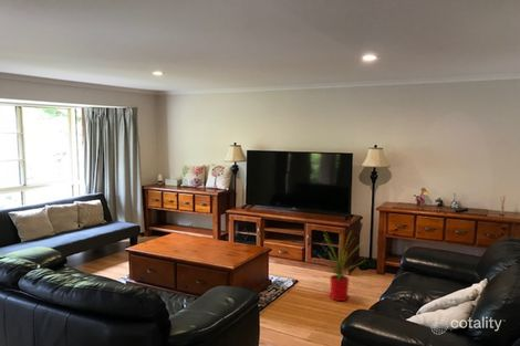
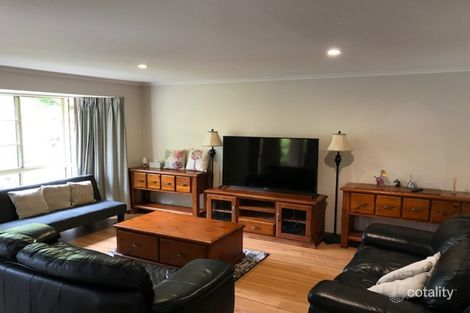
- house plant (340, 264)
